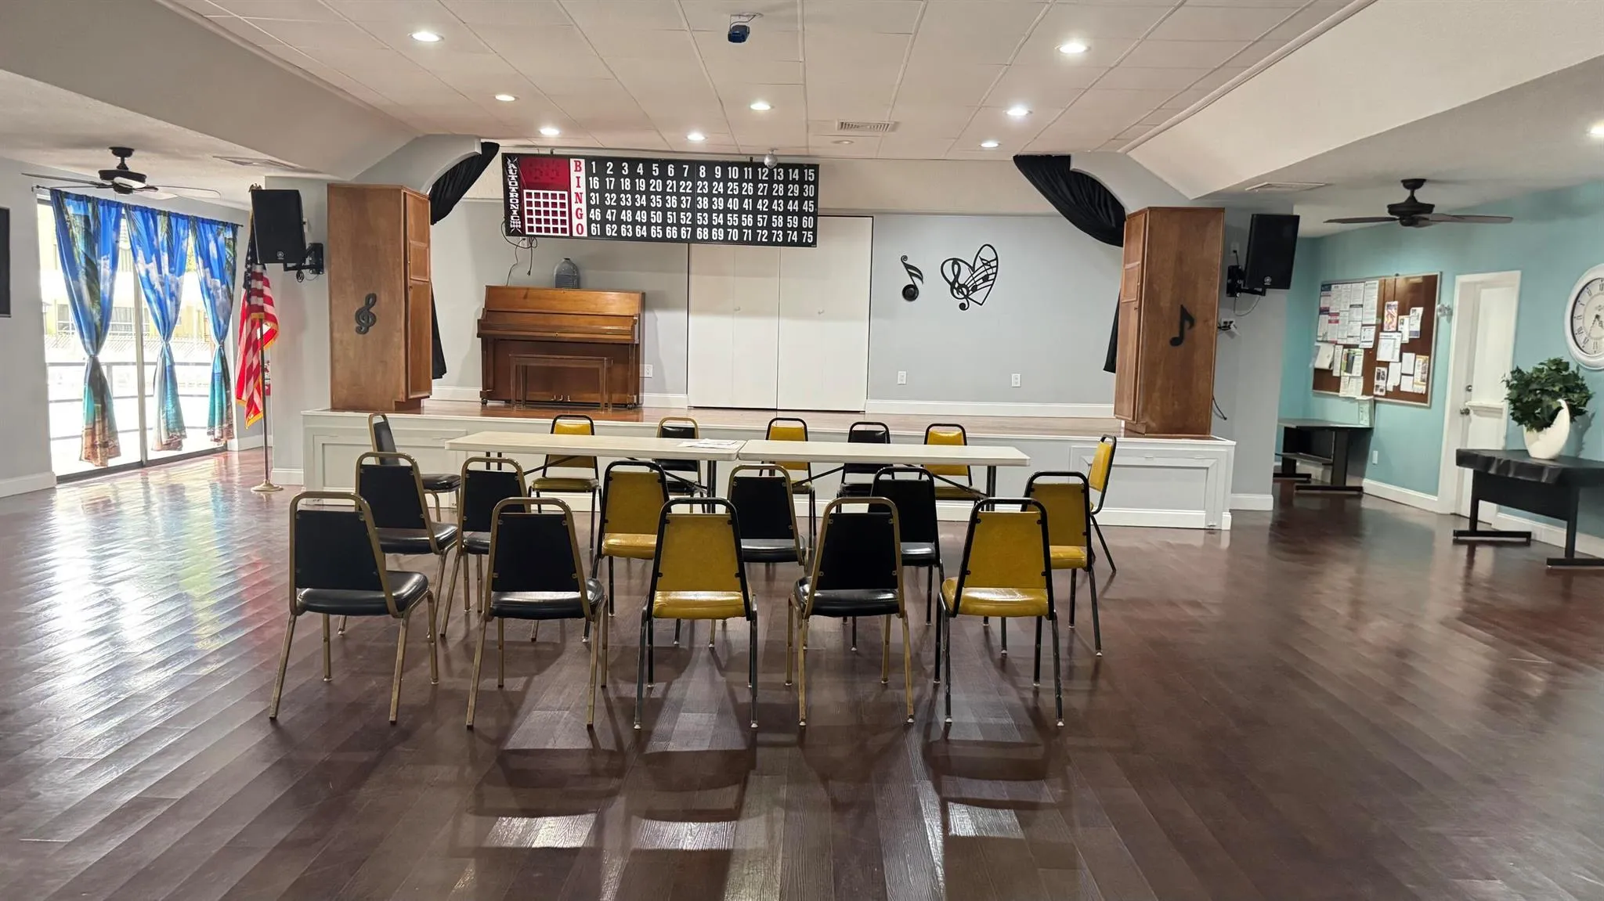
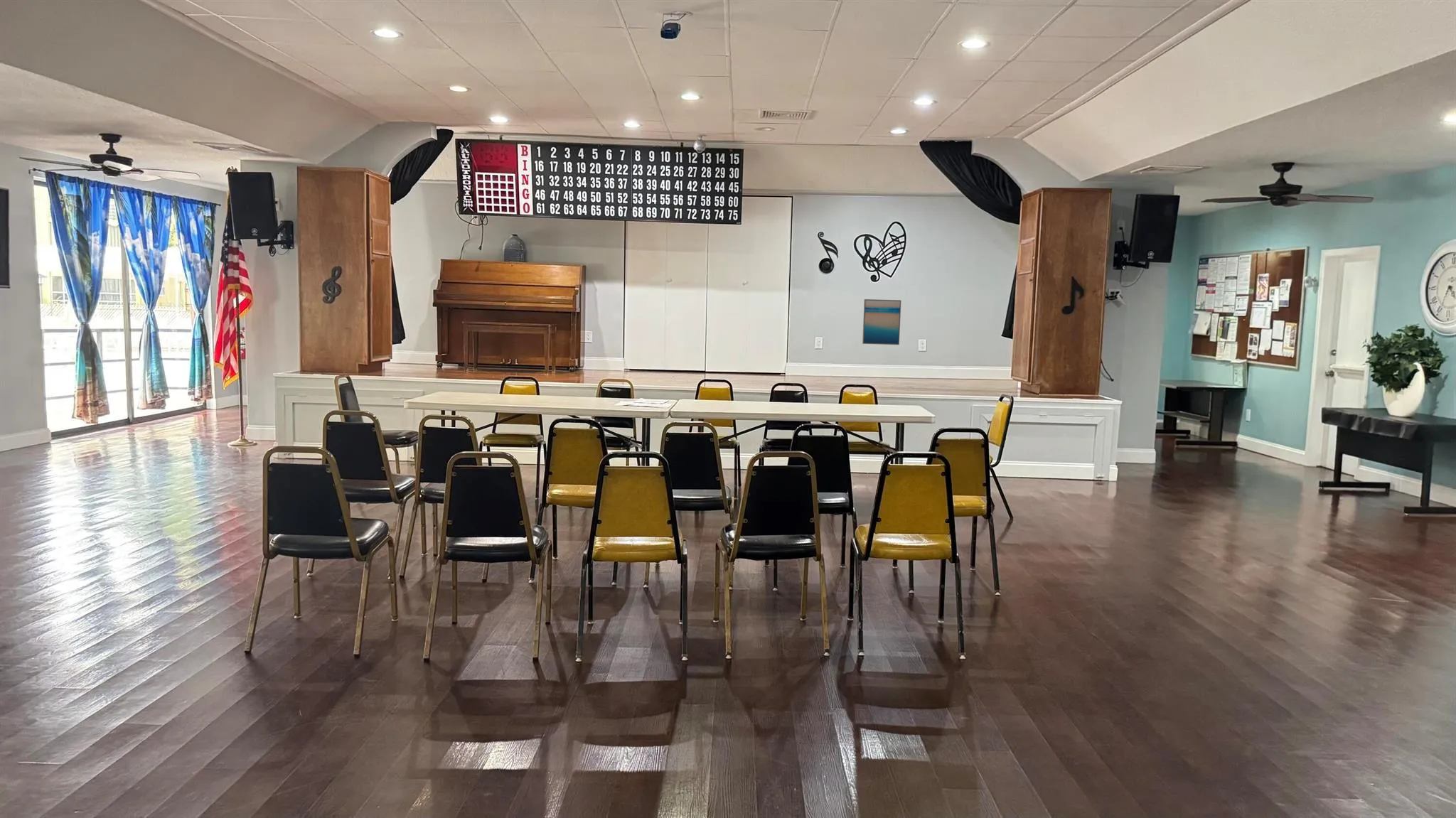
+ wall art (882, 322)
